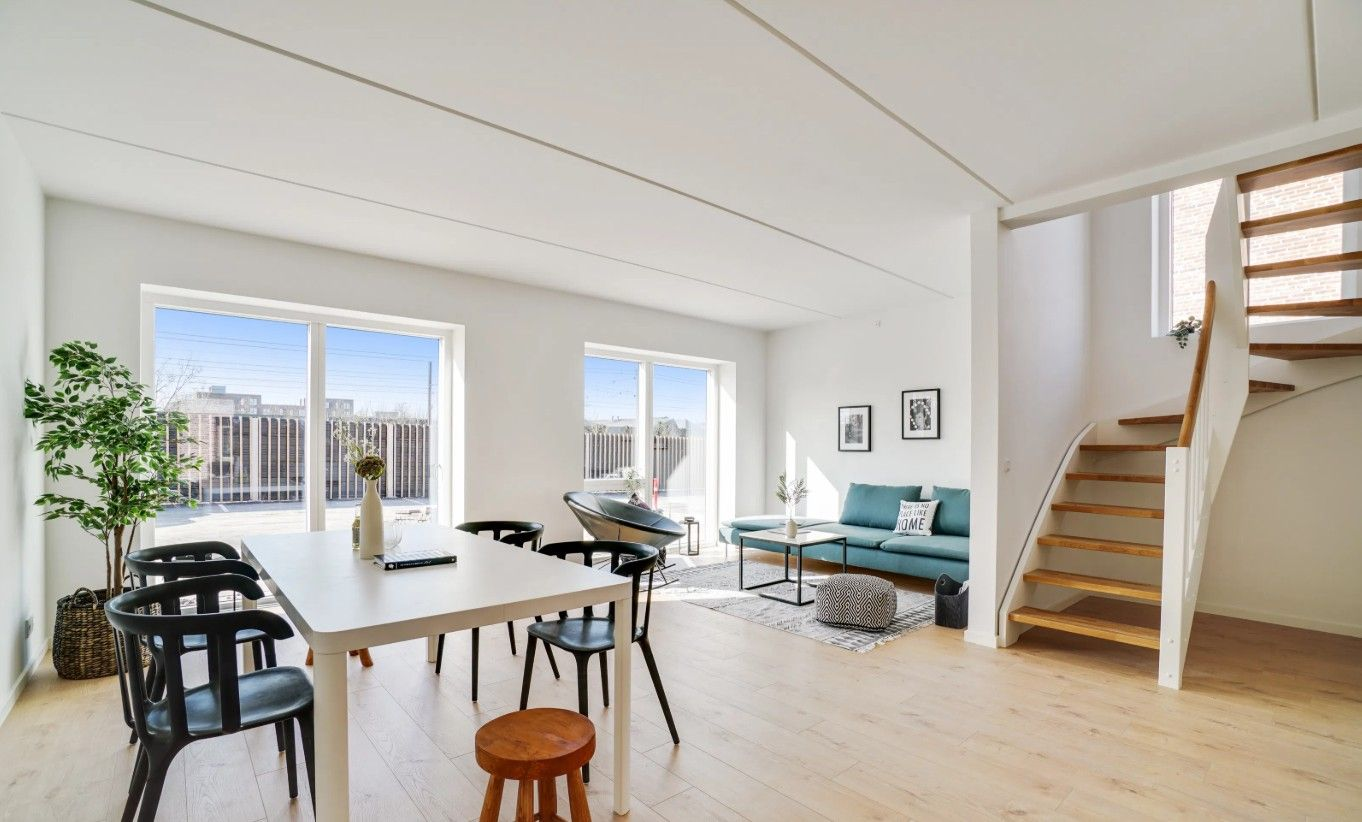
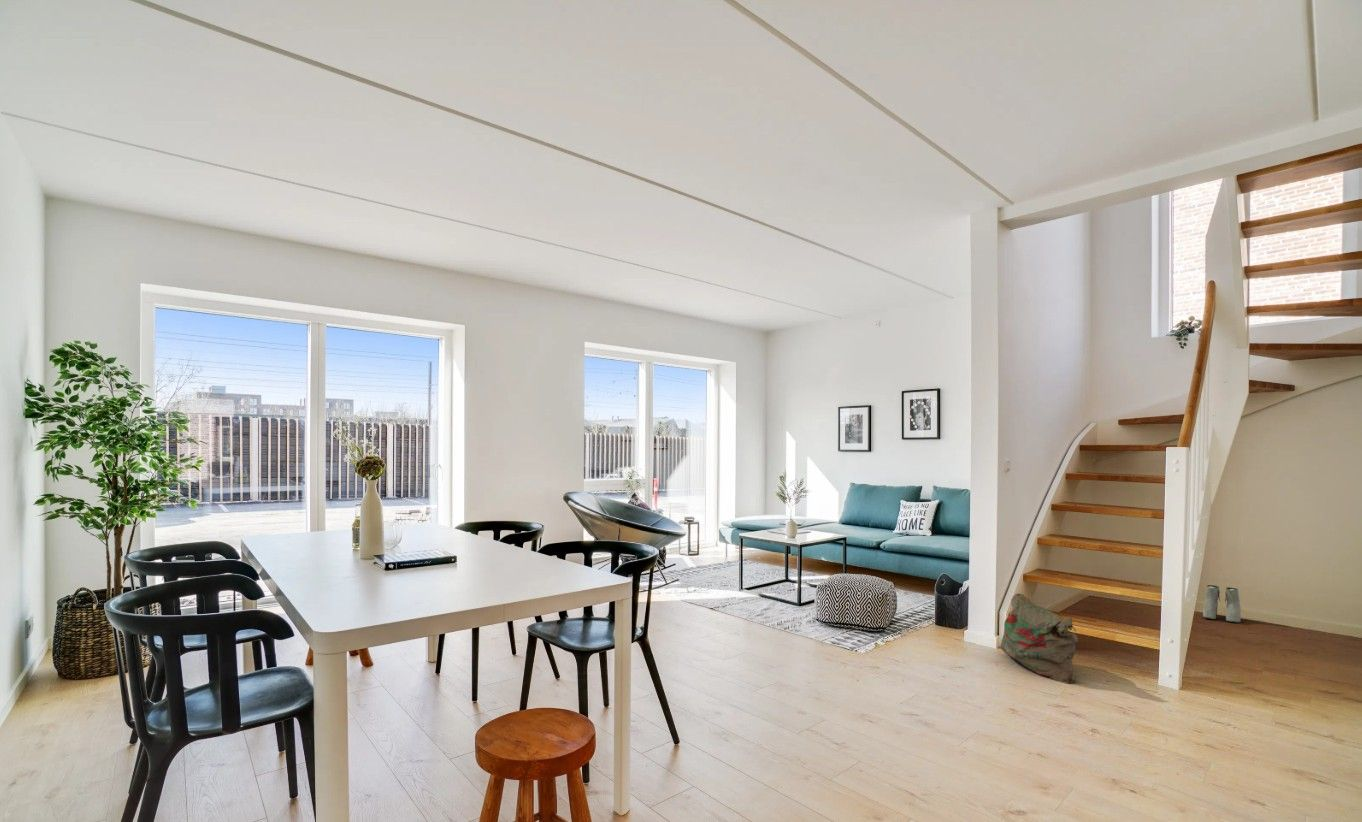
+ boots (1219, 600)
+ bag (1038, 634)
